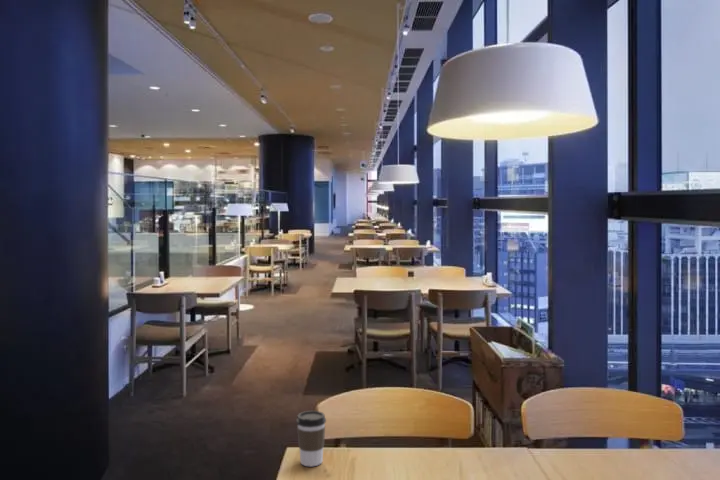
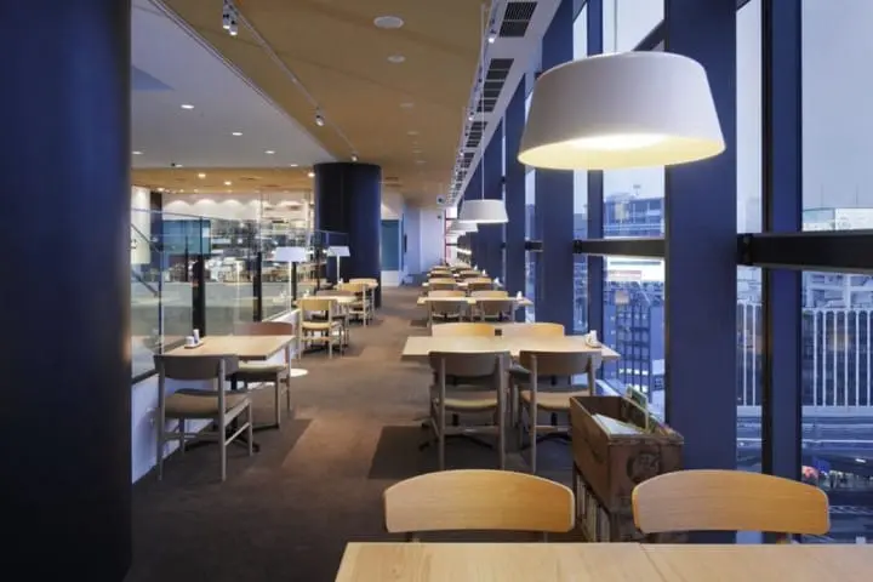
- coffee cup (311, 438)
